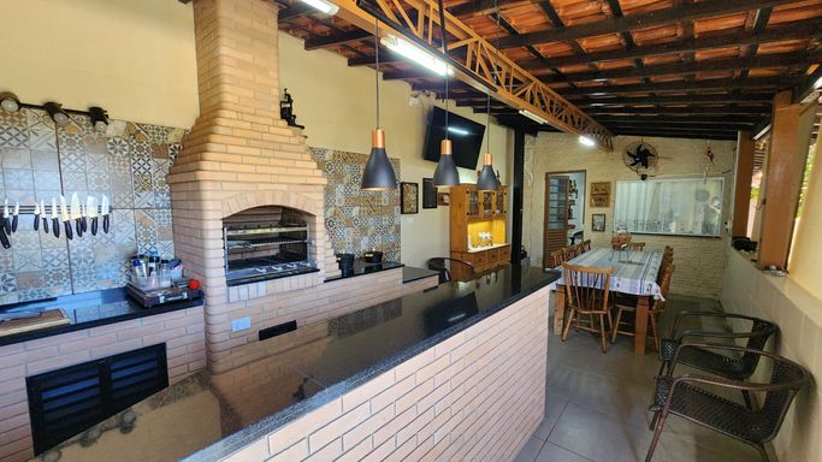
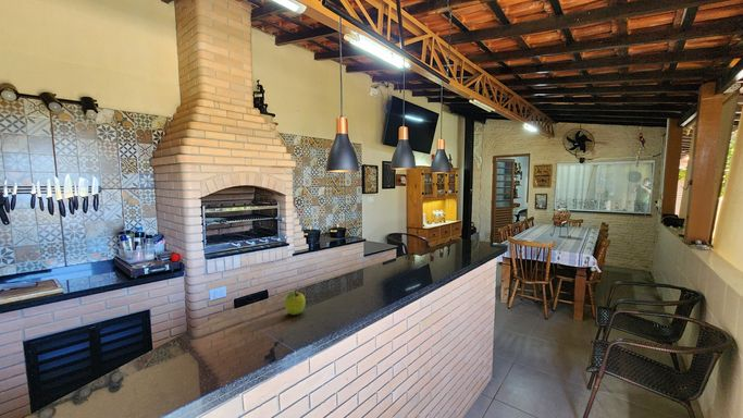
+ fruit (294, 302)
